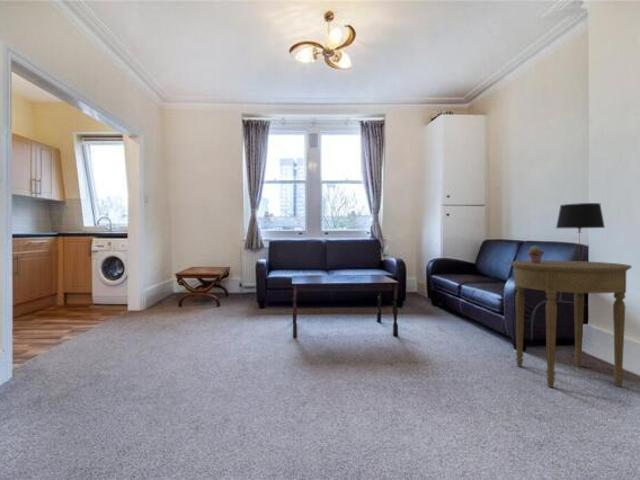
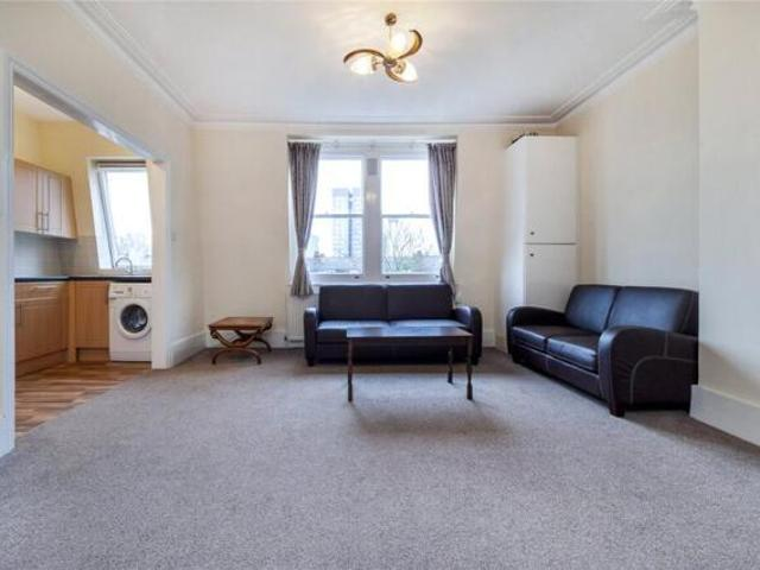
- side table (574, 317)
- table lamp (579, 233)
- potted succulent (535, 253)
